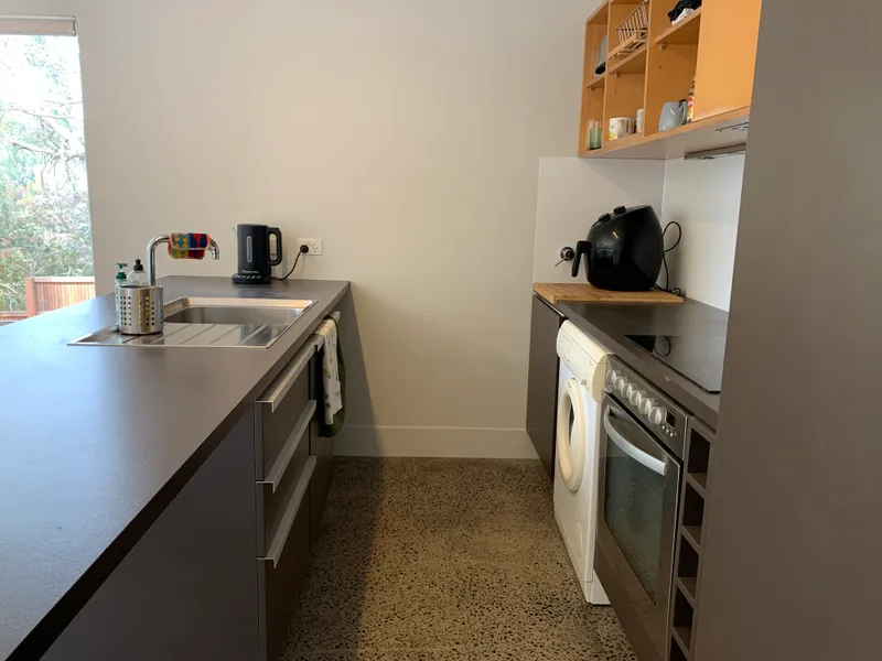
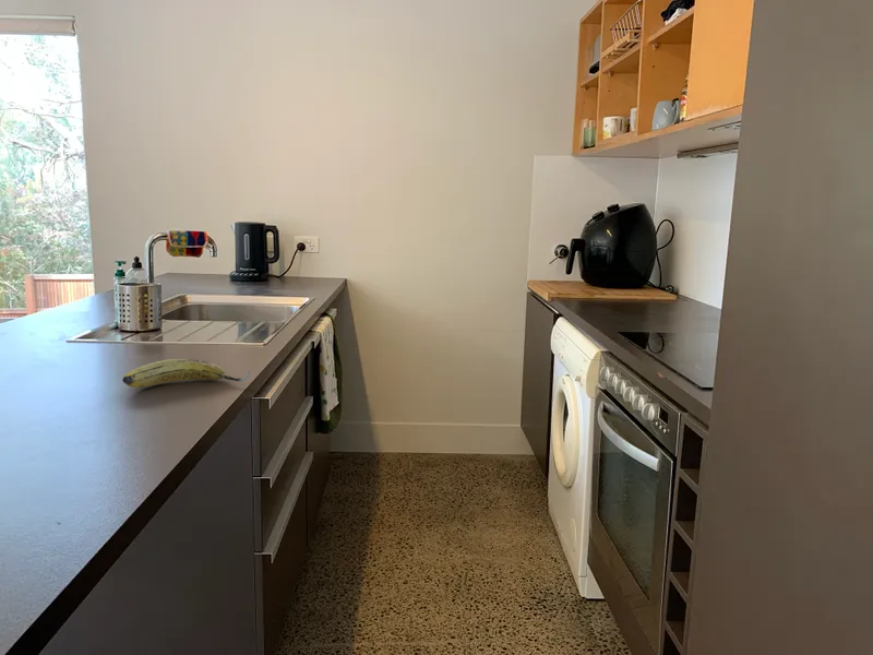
+ fruit (184, 372)
